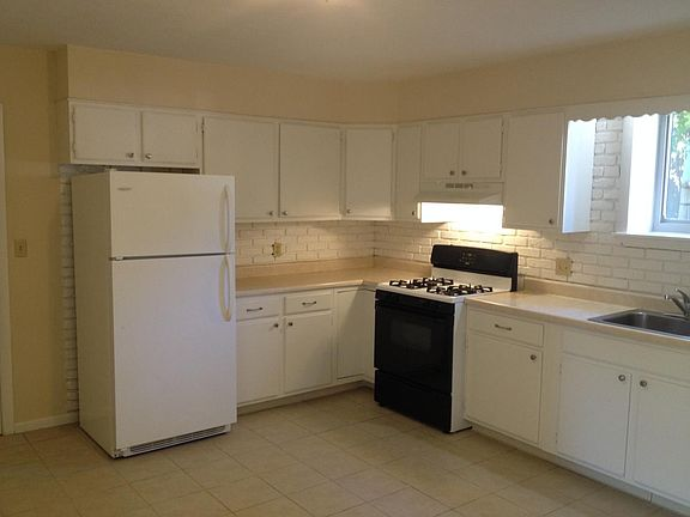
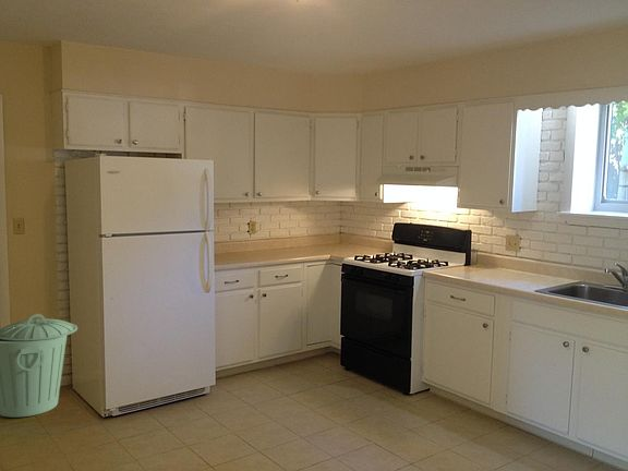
+ trash can (32, 360)
